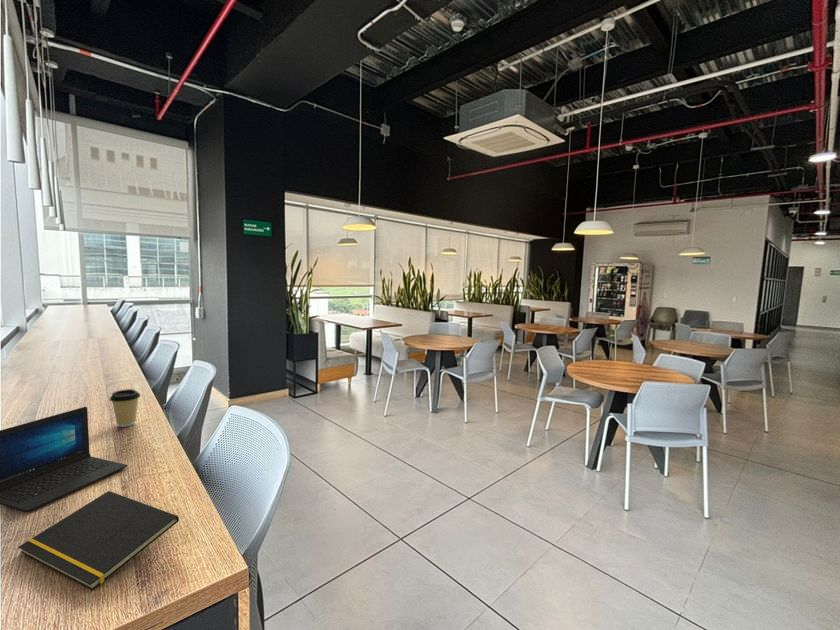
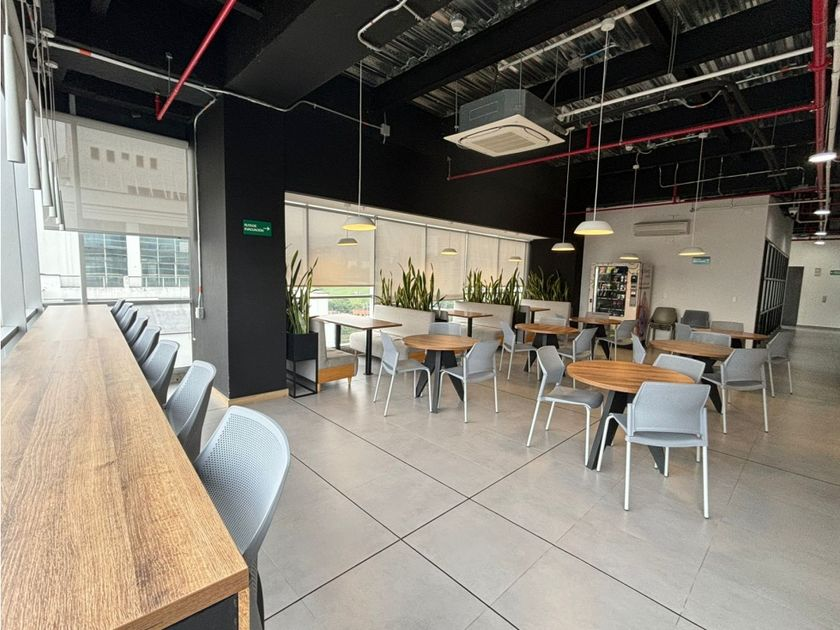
- notepad (101, 533)
- laptop (59, 453)
- coffee cup (125, 408)
